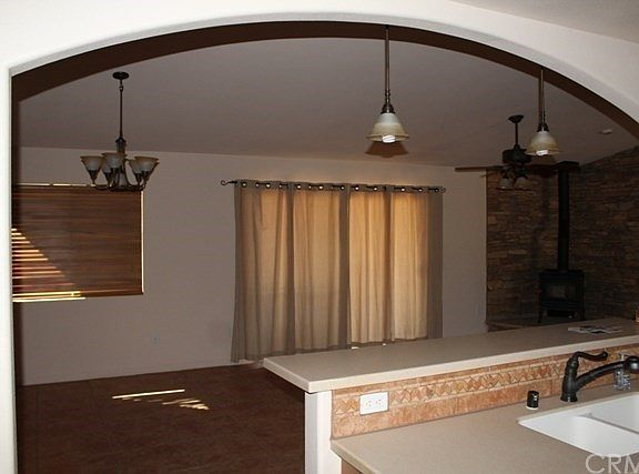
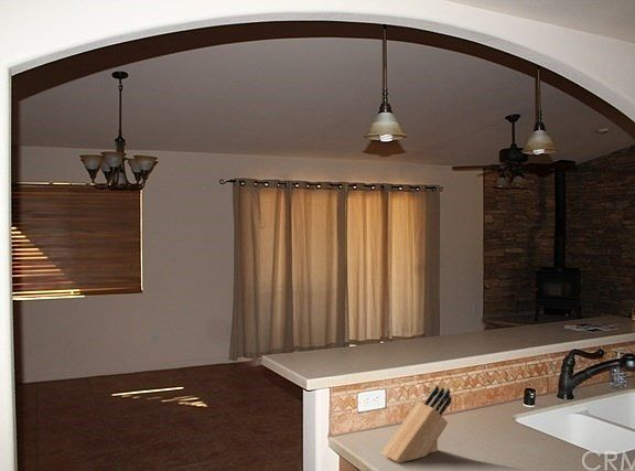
+ knife block (419, 420)
